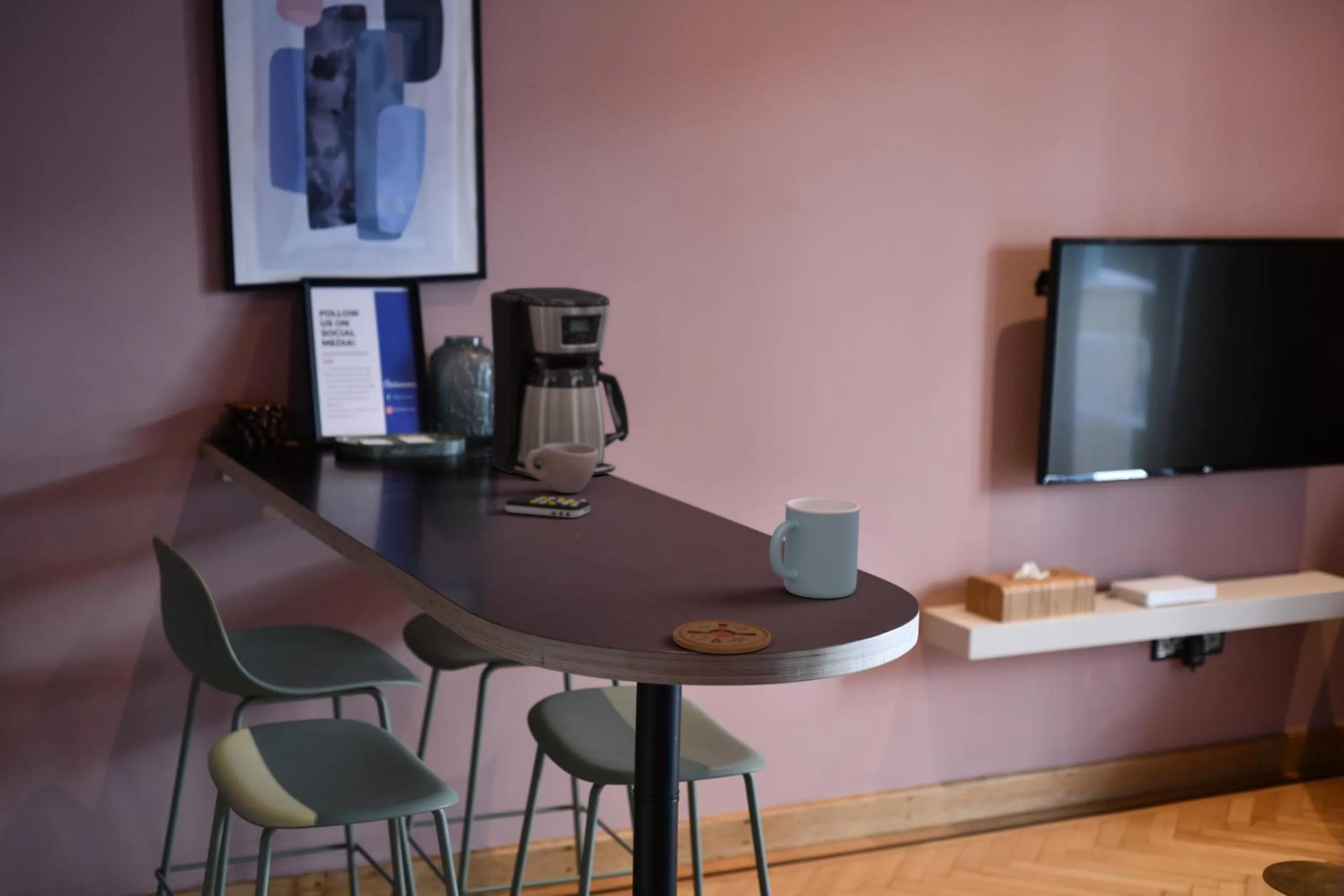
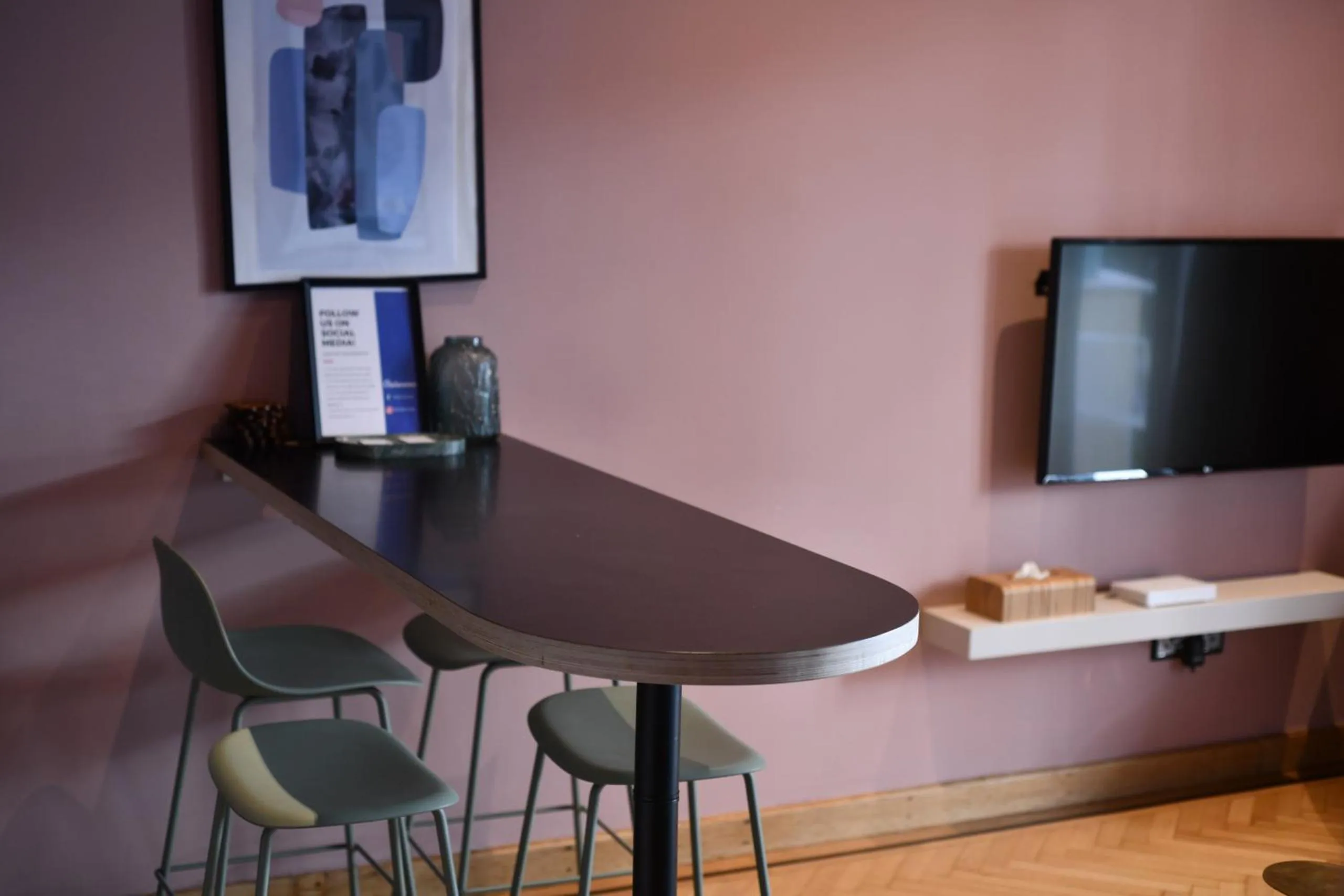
- coaster (721, 636)
- cup (561, 469)
- mug (810, 549)
- coffee maker (558, 377)
- remote control (547, 505)
